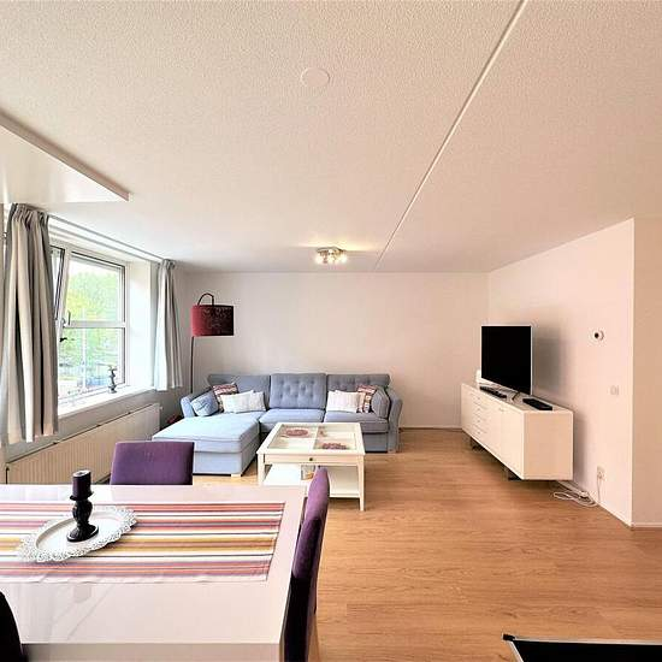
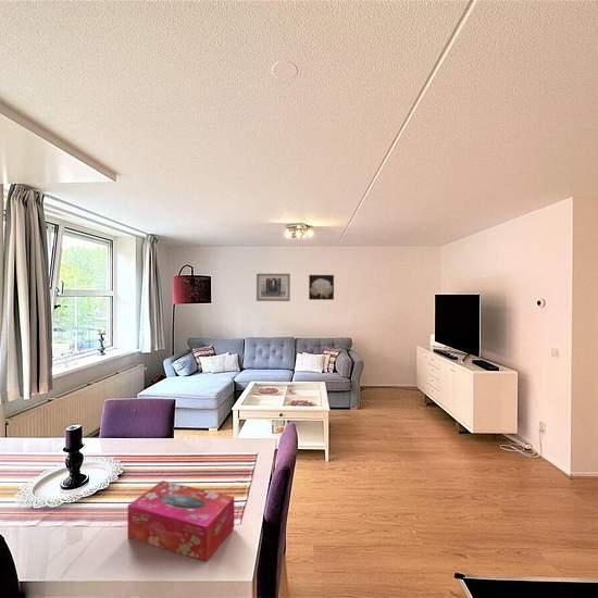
+ wall art (273, 287)
+ tissue box (182, 516)
+ wall art (321, 287)
